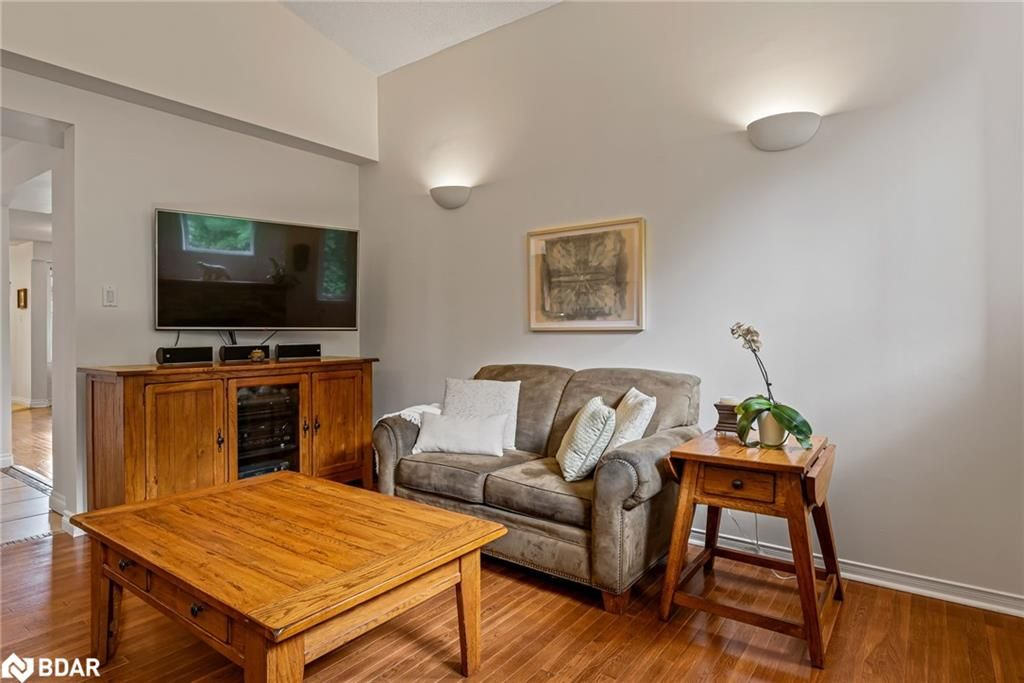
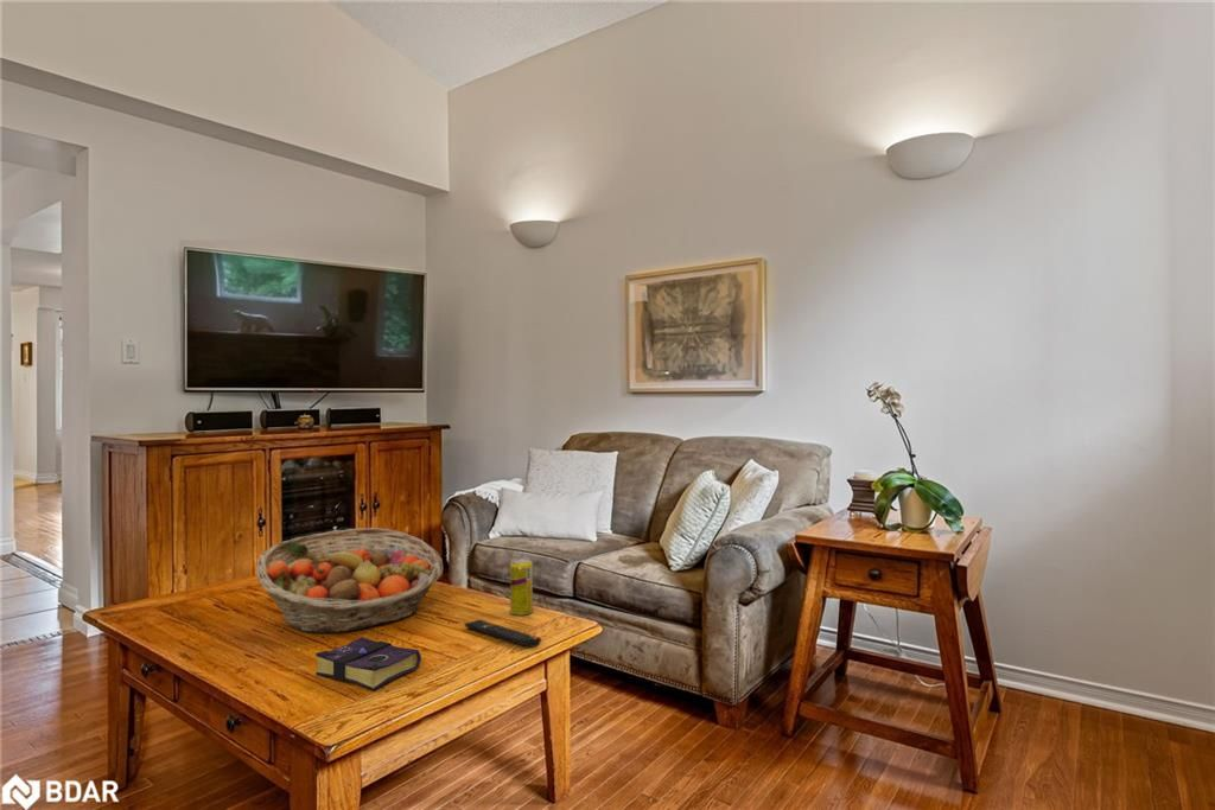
+ beverage can (521, 586)
+ remote control (502, 632)
+ book (369, 659)
+ fruit basket (354, 576)
